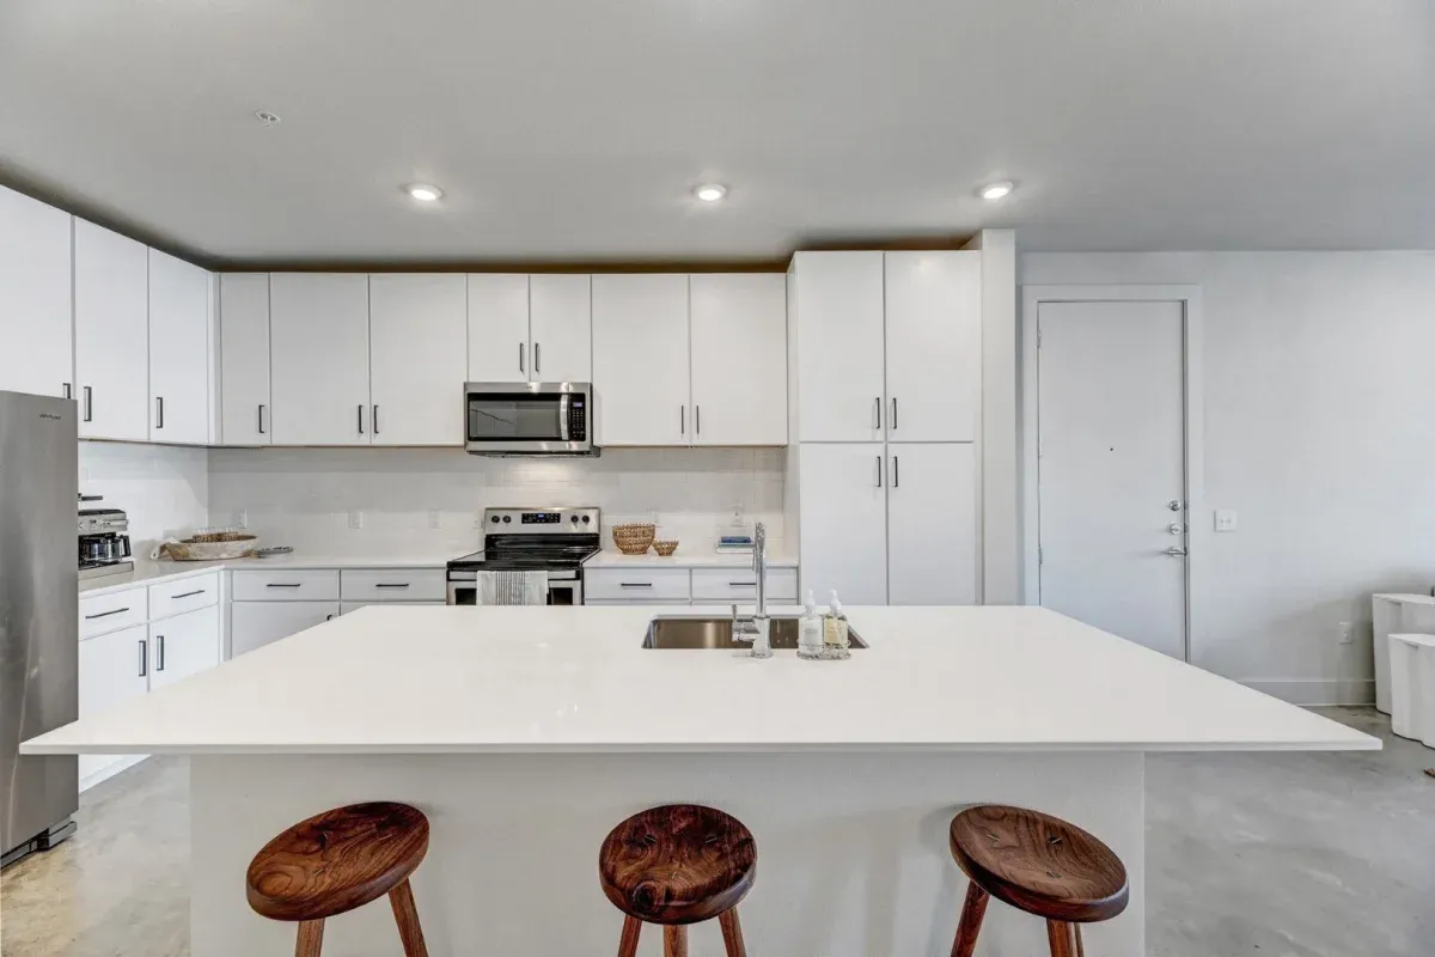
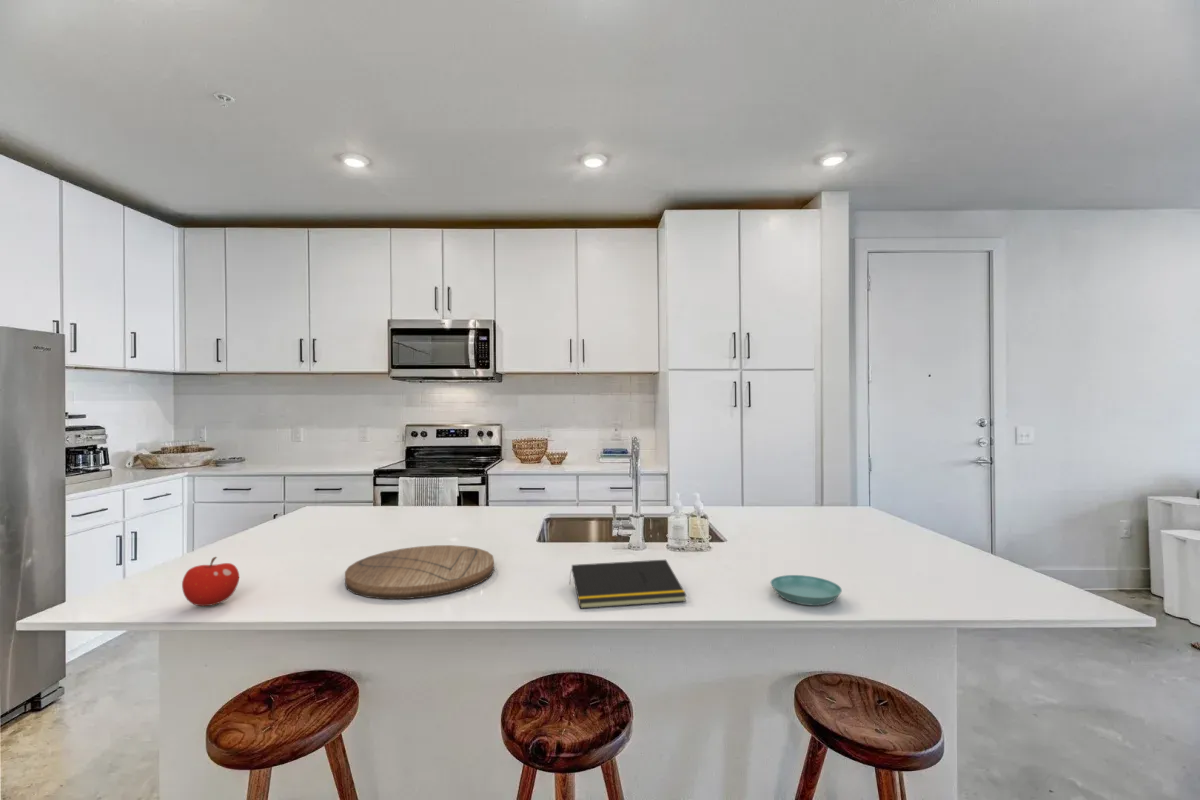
+ saucer (805, 591)
+ cutting board (422, 568)
+ notepad (626, 582)
+ fruit (211, 580)
